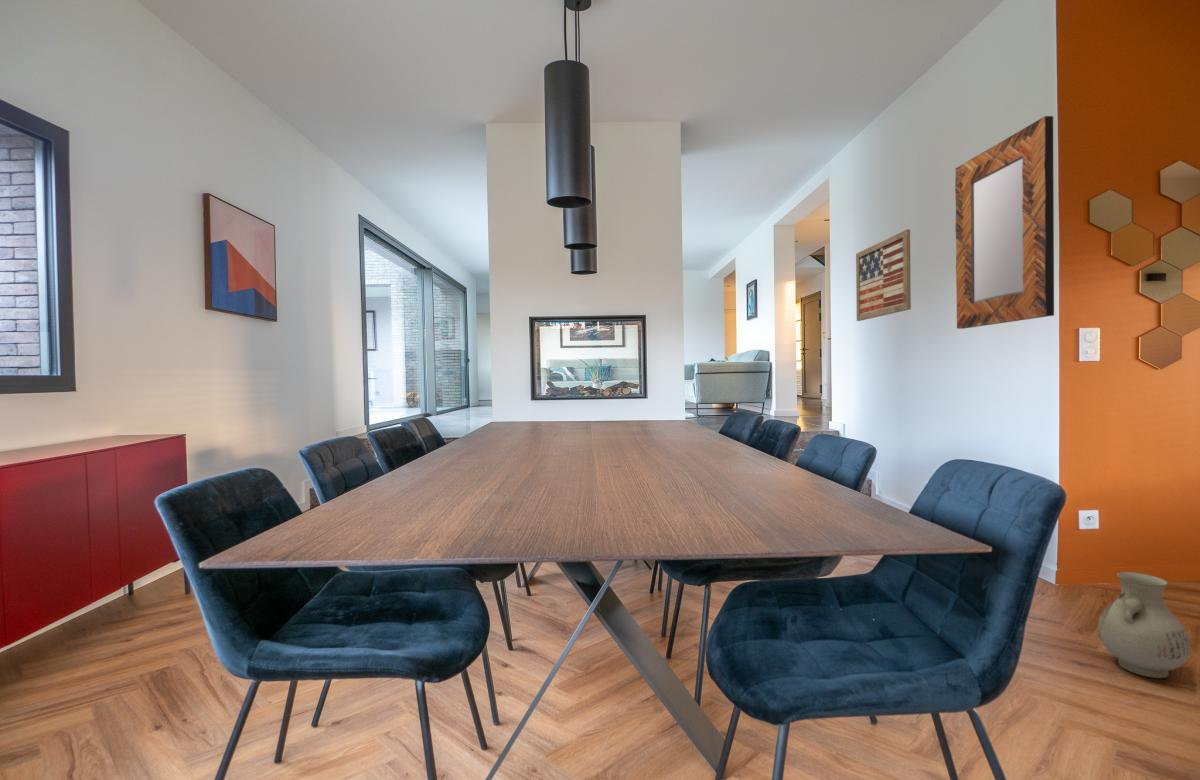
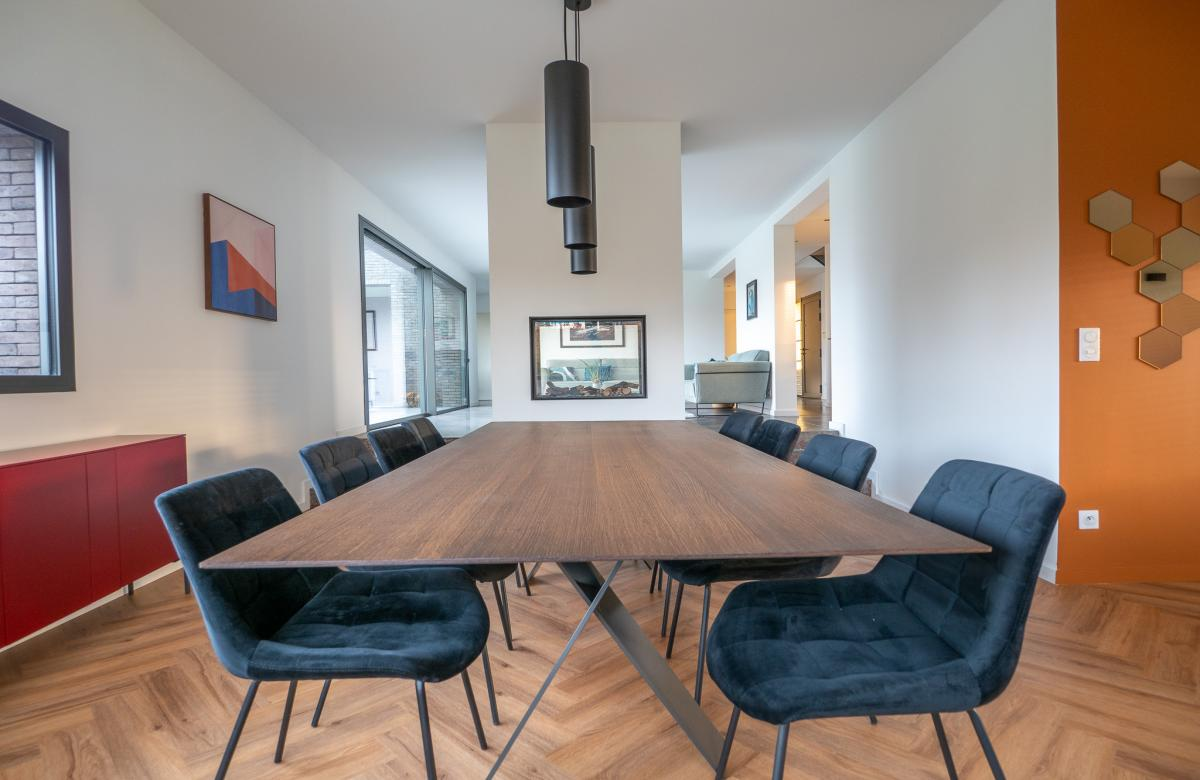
- vase (1142, 623)
- home mirror (999, 234)
- wall art (880, 279)
